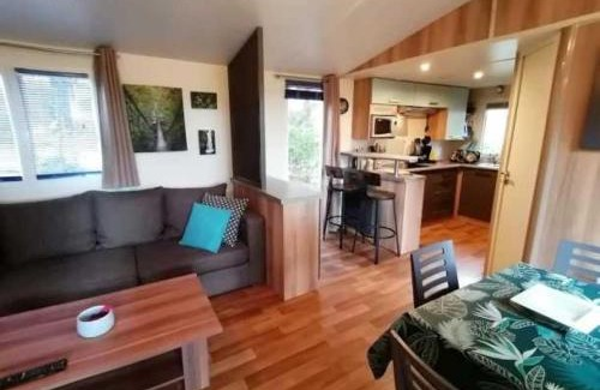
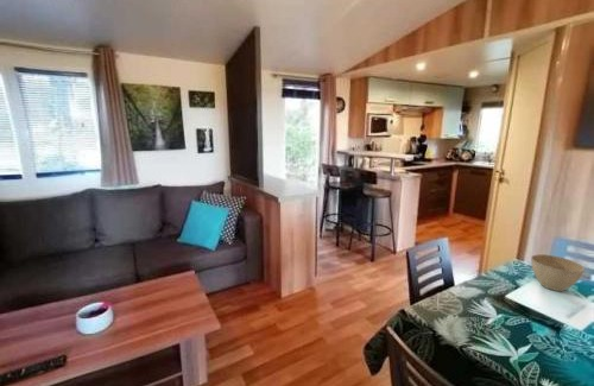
+ flower pot (554, 274)
